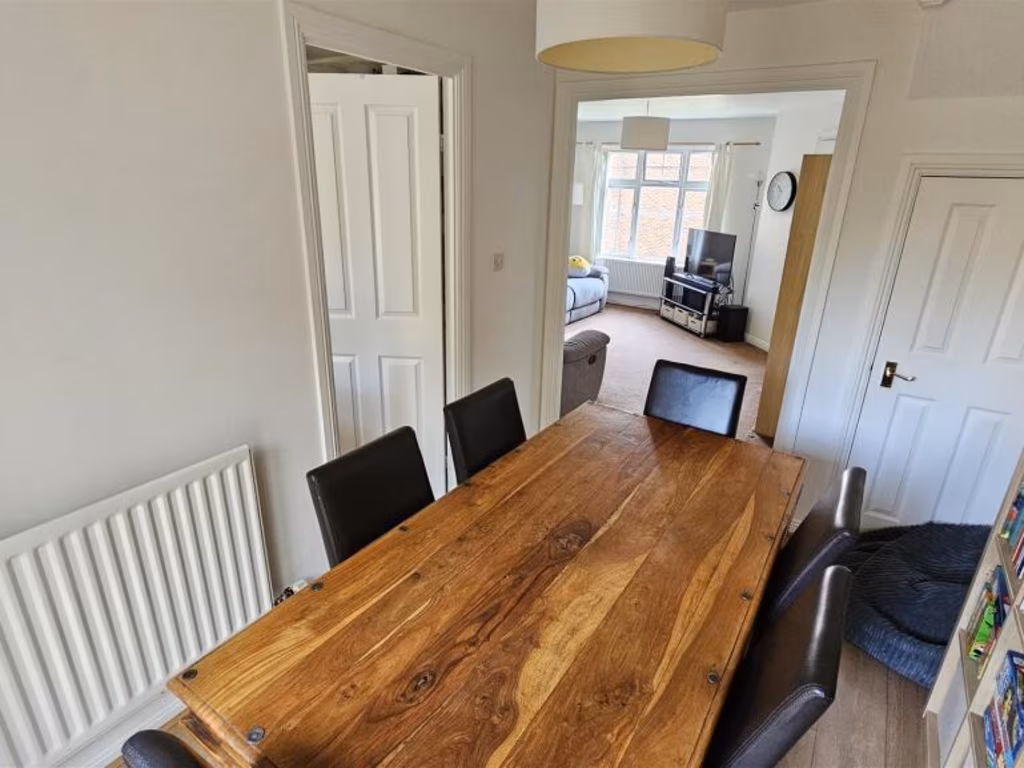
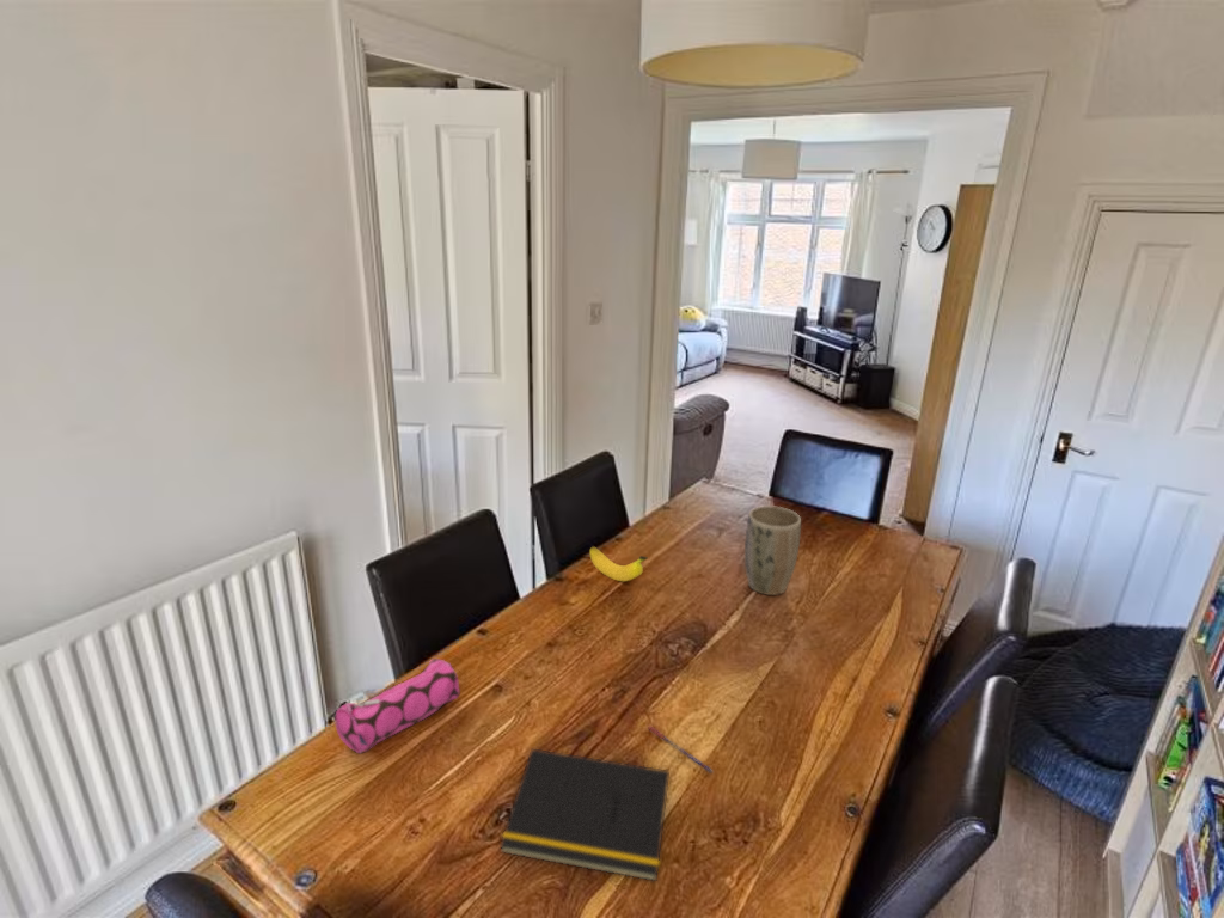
+ pen (679, 748)
+ notepad (588, 809)
+ banana (617, 564)
+ plant pot (770, 551)
+ pencil case (400, 700)
